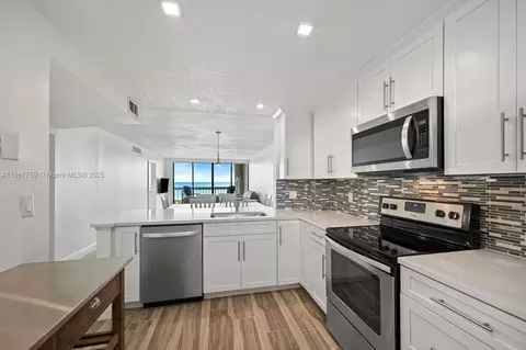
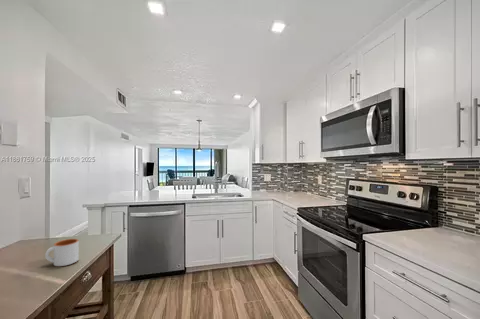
+ mug (62, 252)
